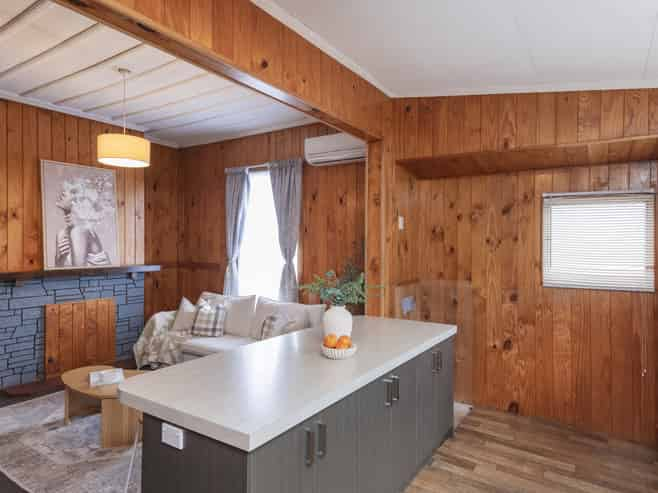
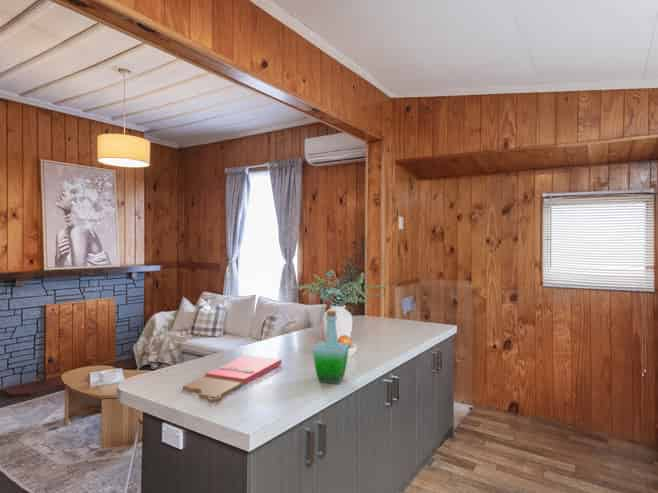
+ cutting board (233, 374)
+ bottle (331, 345)
